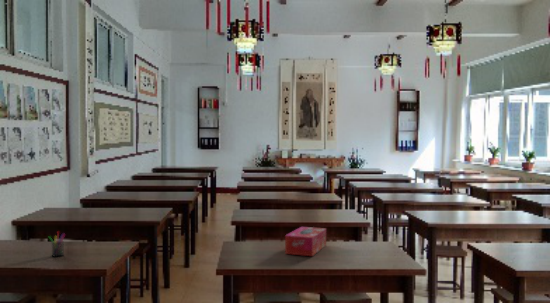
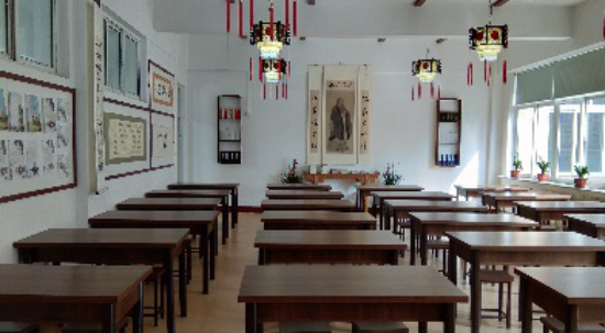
- pen holder (56, 243)
- tissue box (306, 240)
